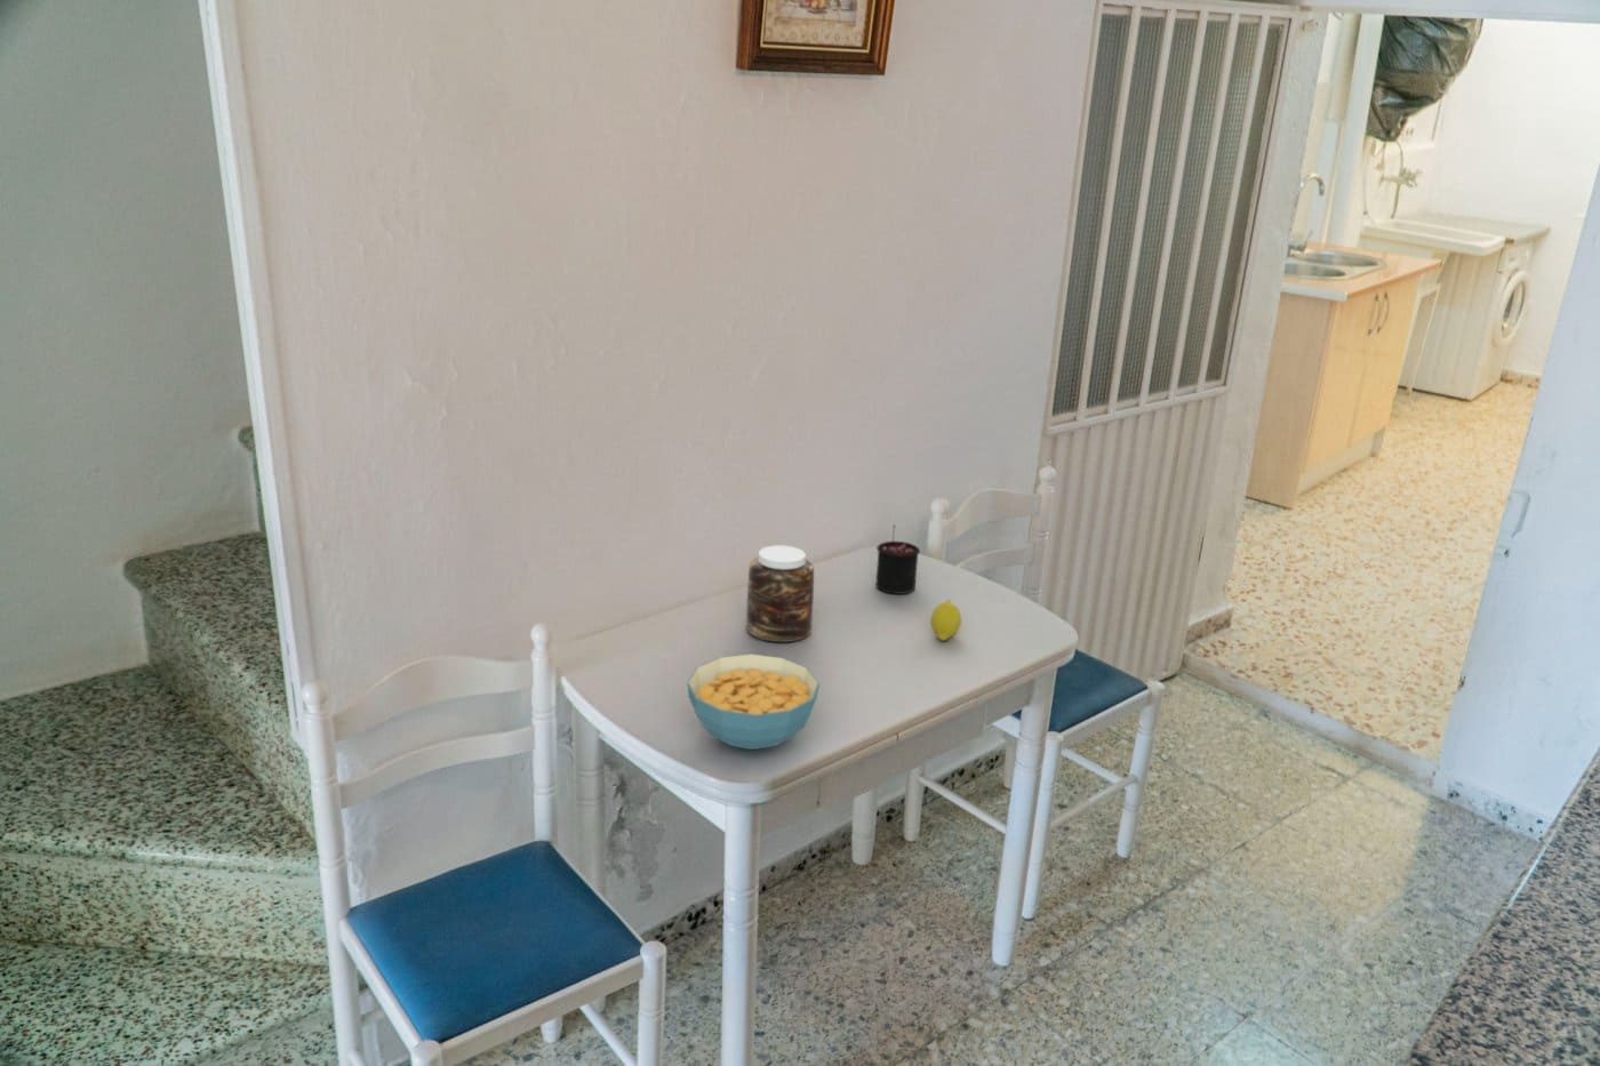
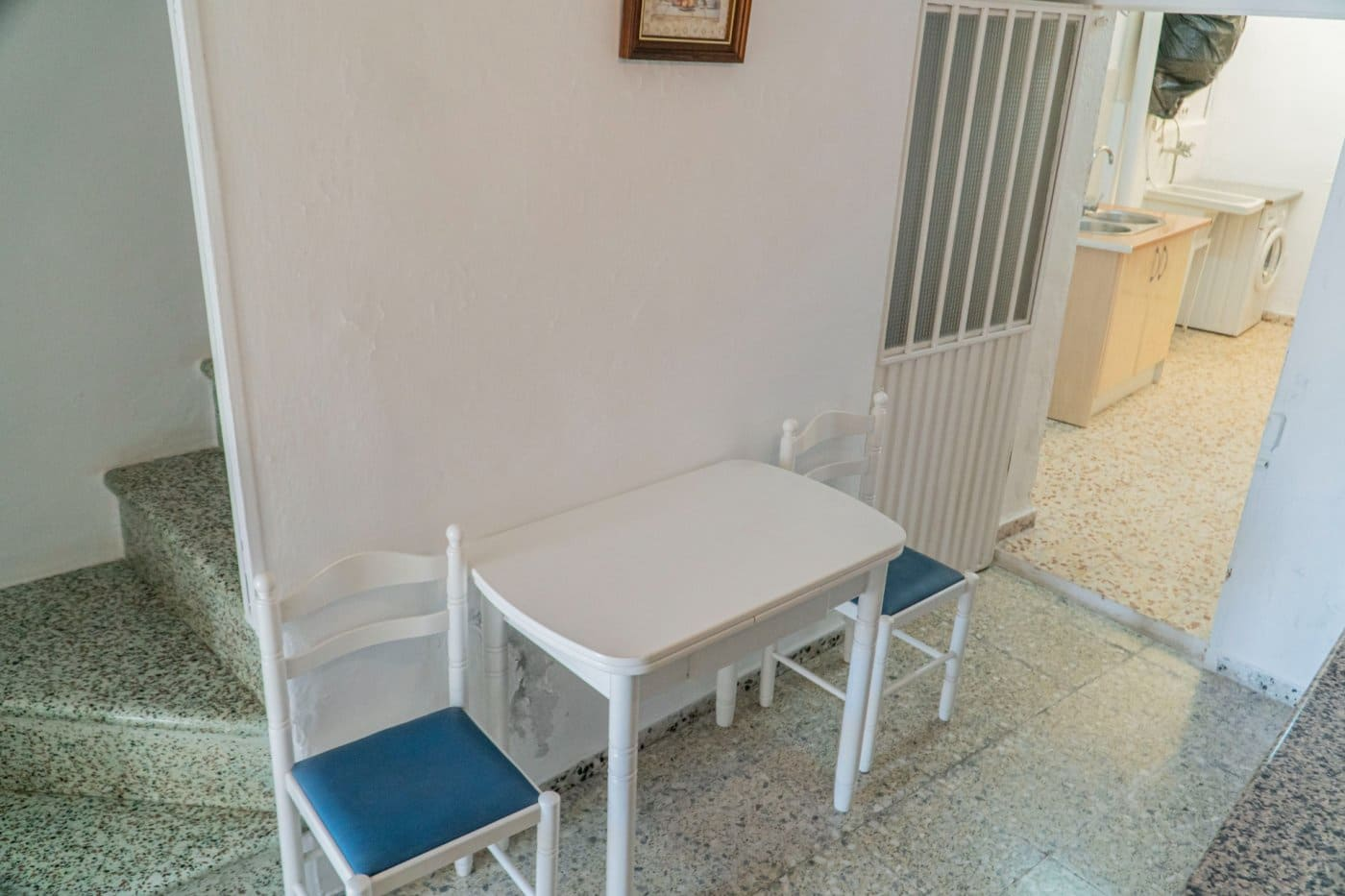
- jar (779, 590)
- fruit (946, 620)
- candle (897, 558)
- cereal bowl (752, 710)
